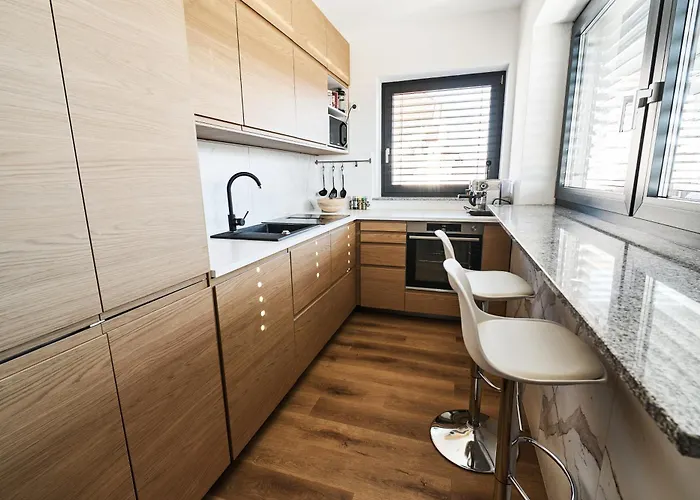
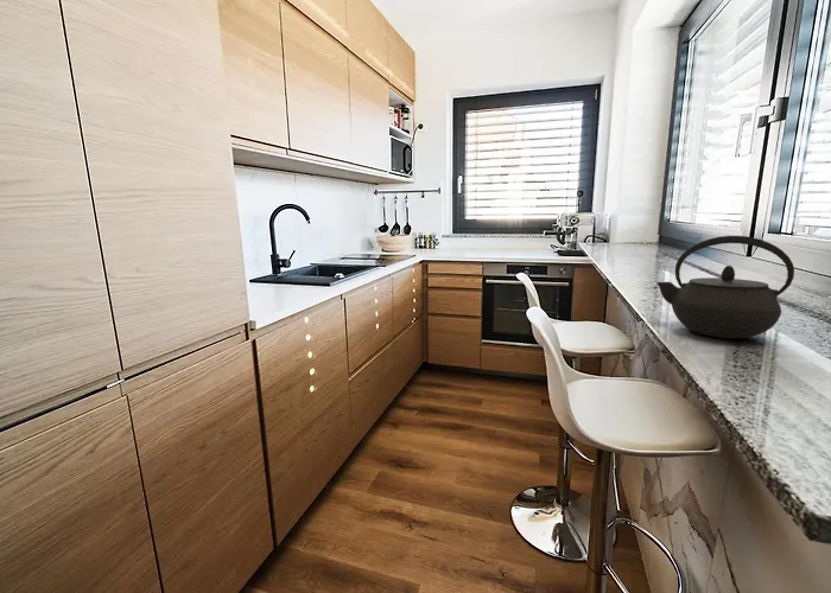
+ kettle (718, 283)
